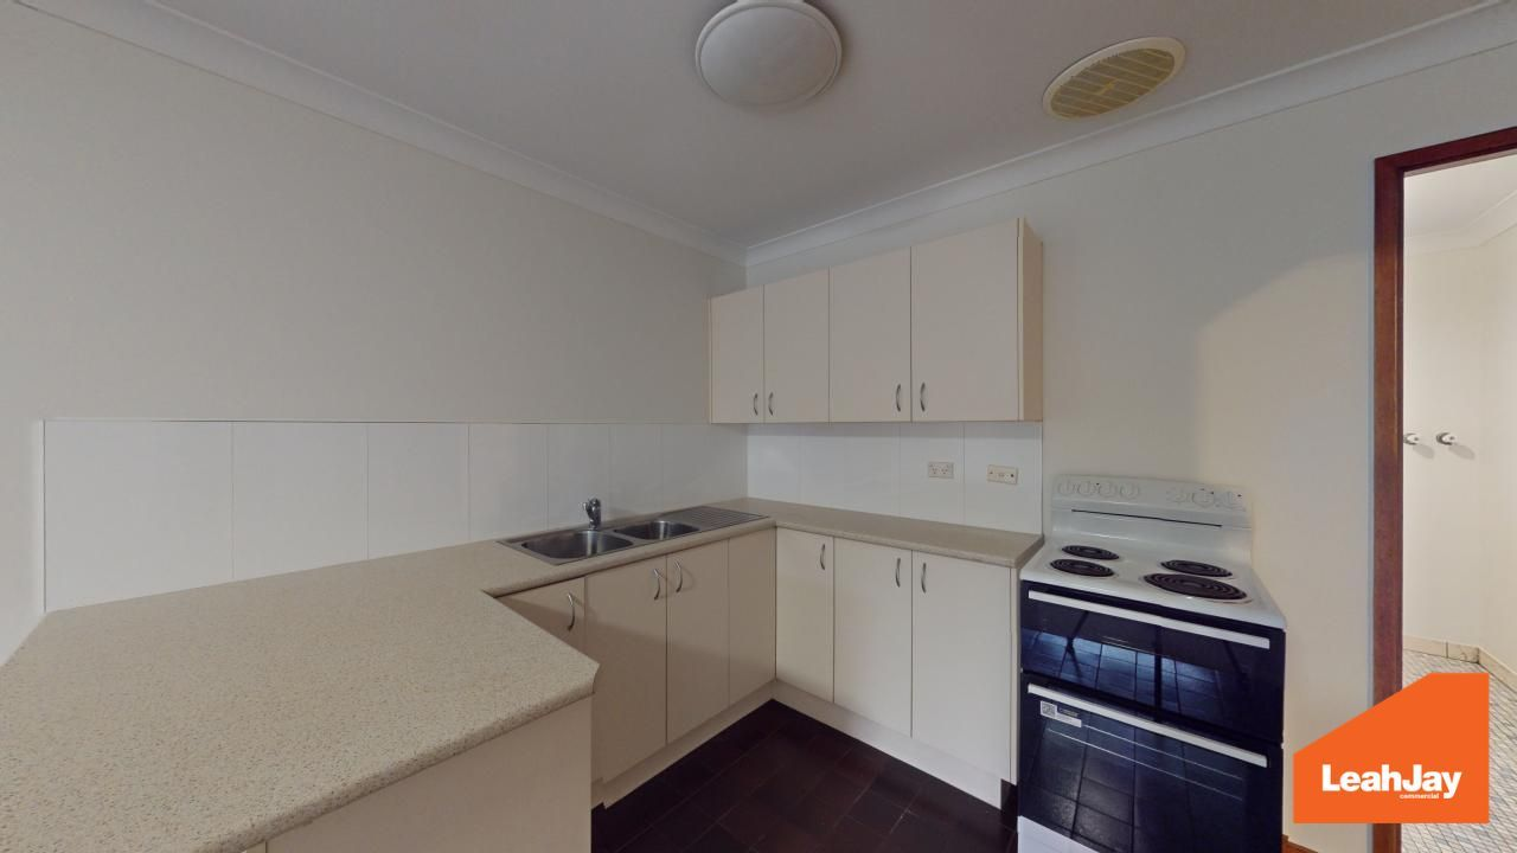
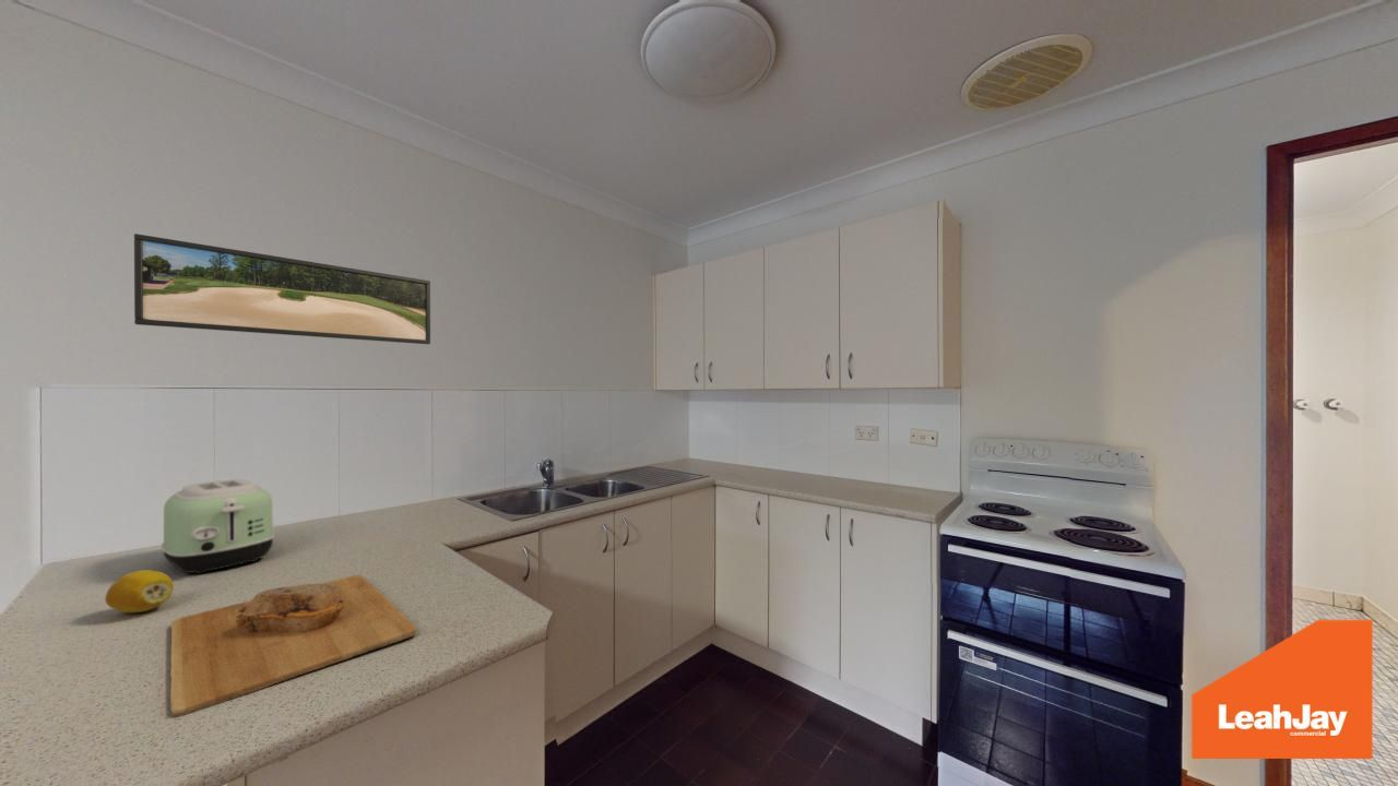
+ cutting board (292, 608)
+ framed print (308, 298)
+ toaster (221, 522)
+ fruit (141, 591)
